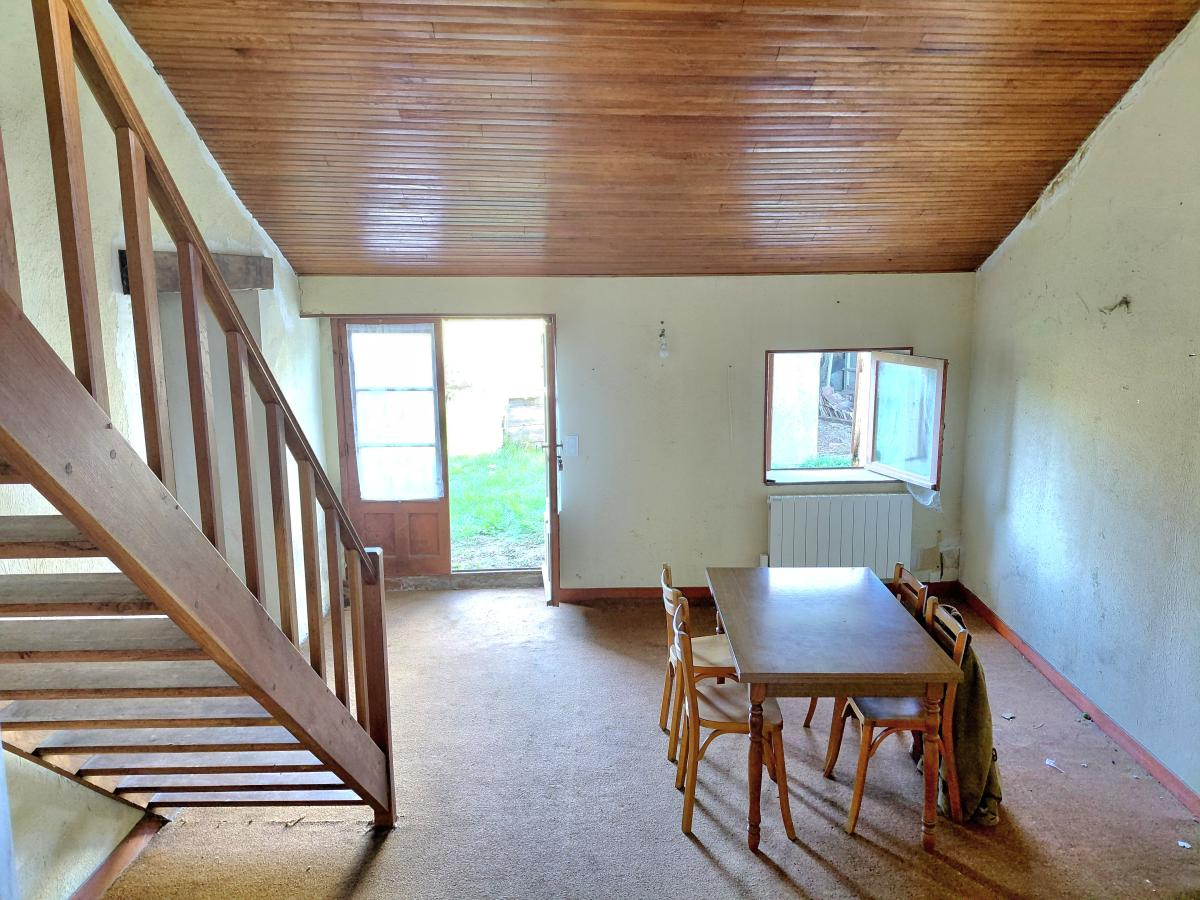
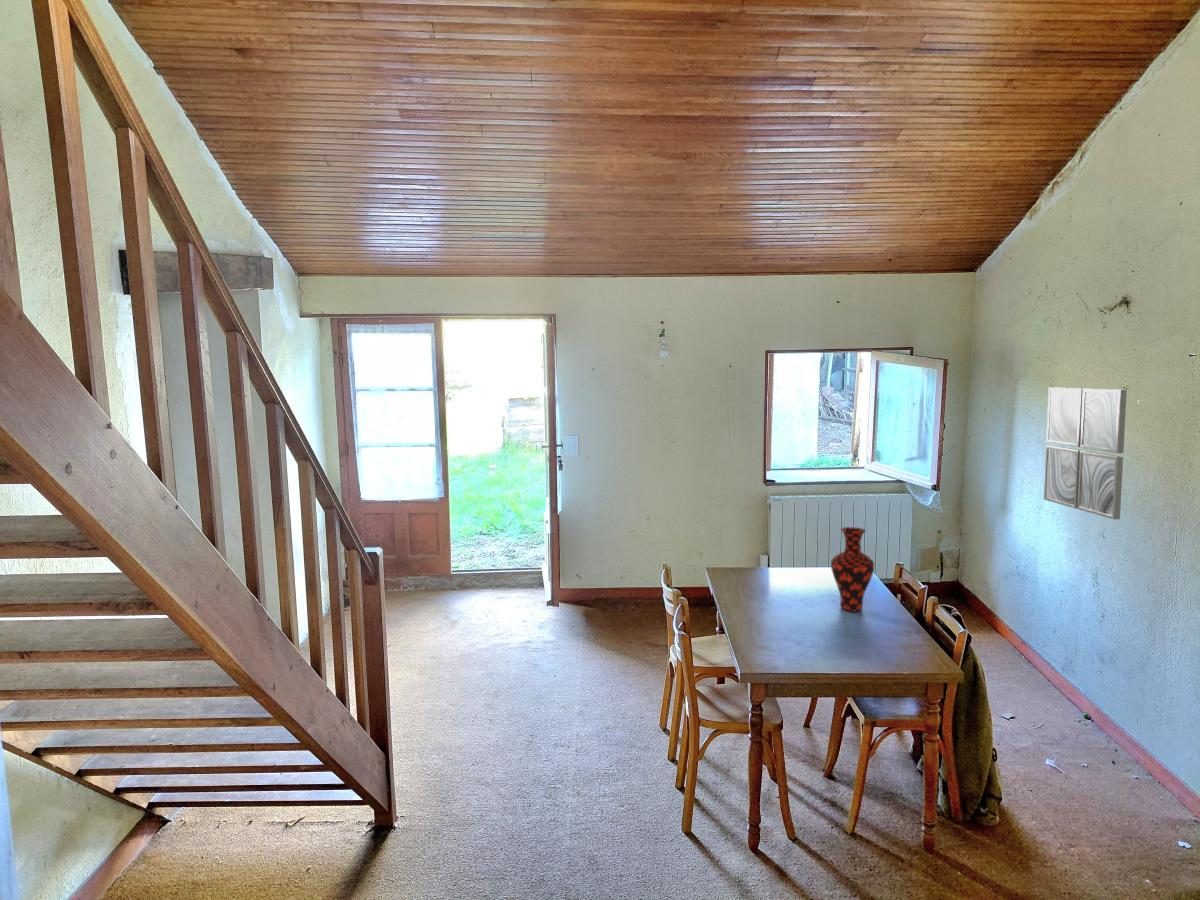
+ wall art (1081, 450)
+ vase (852, 569)
